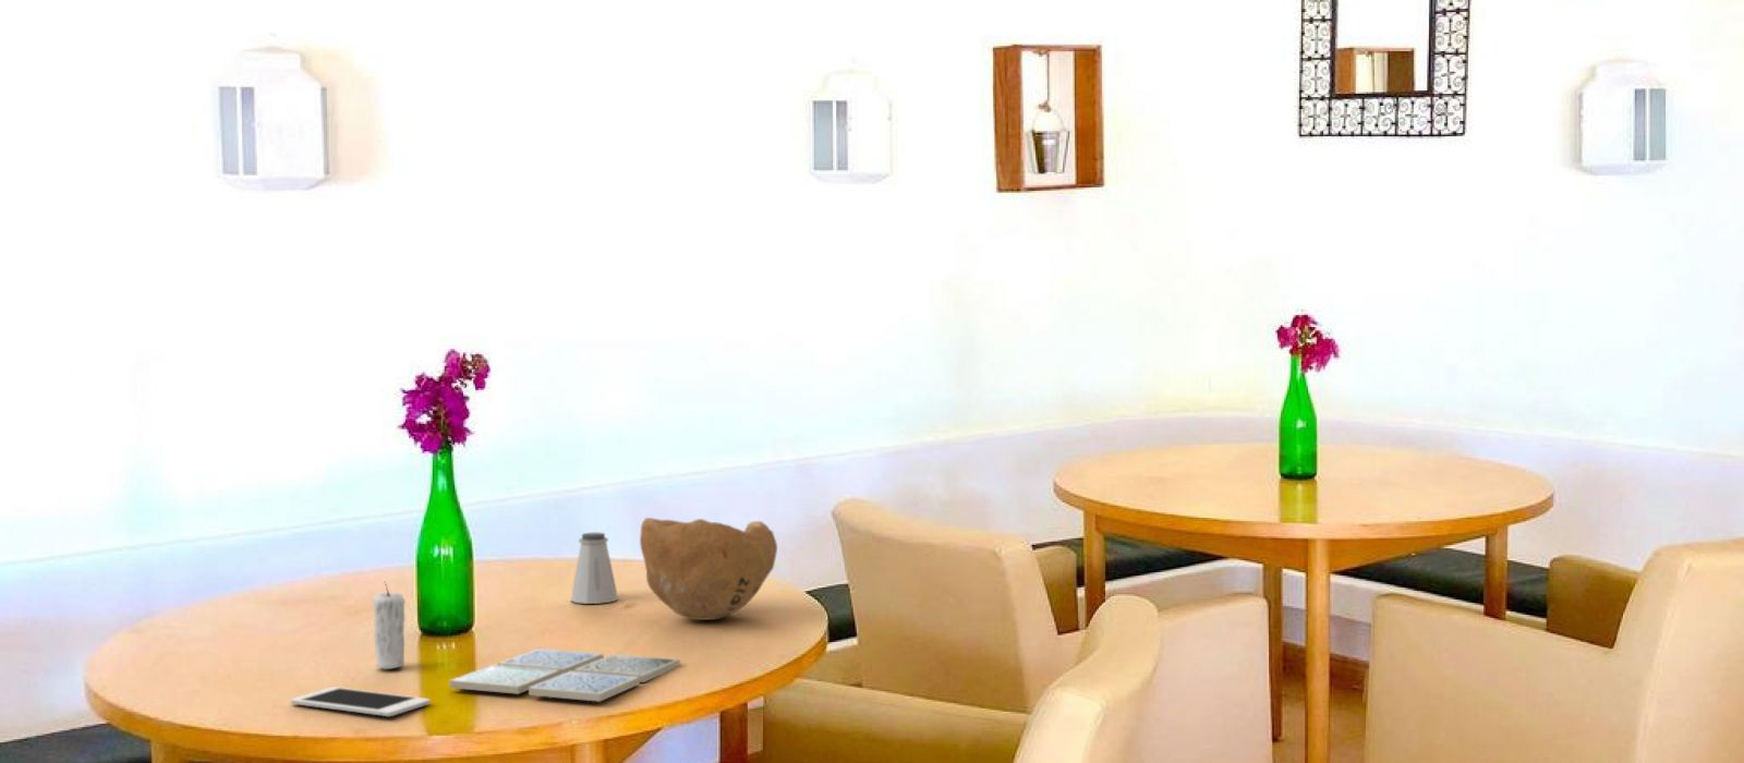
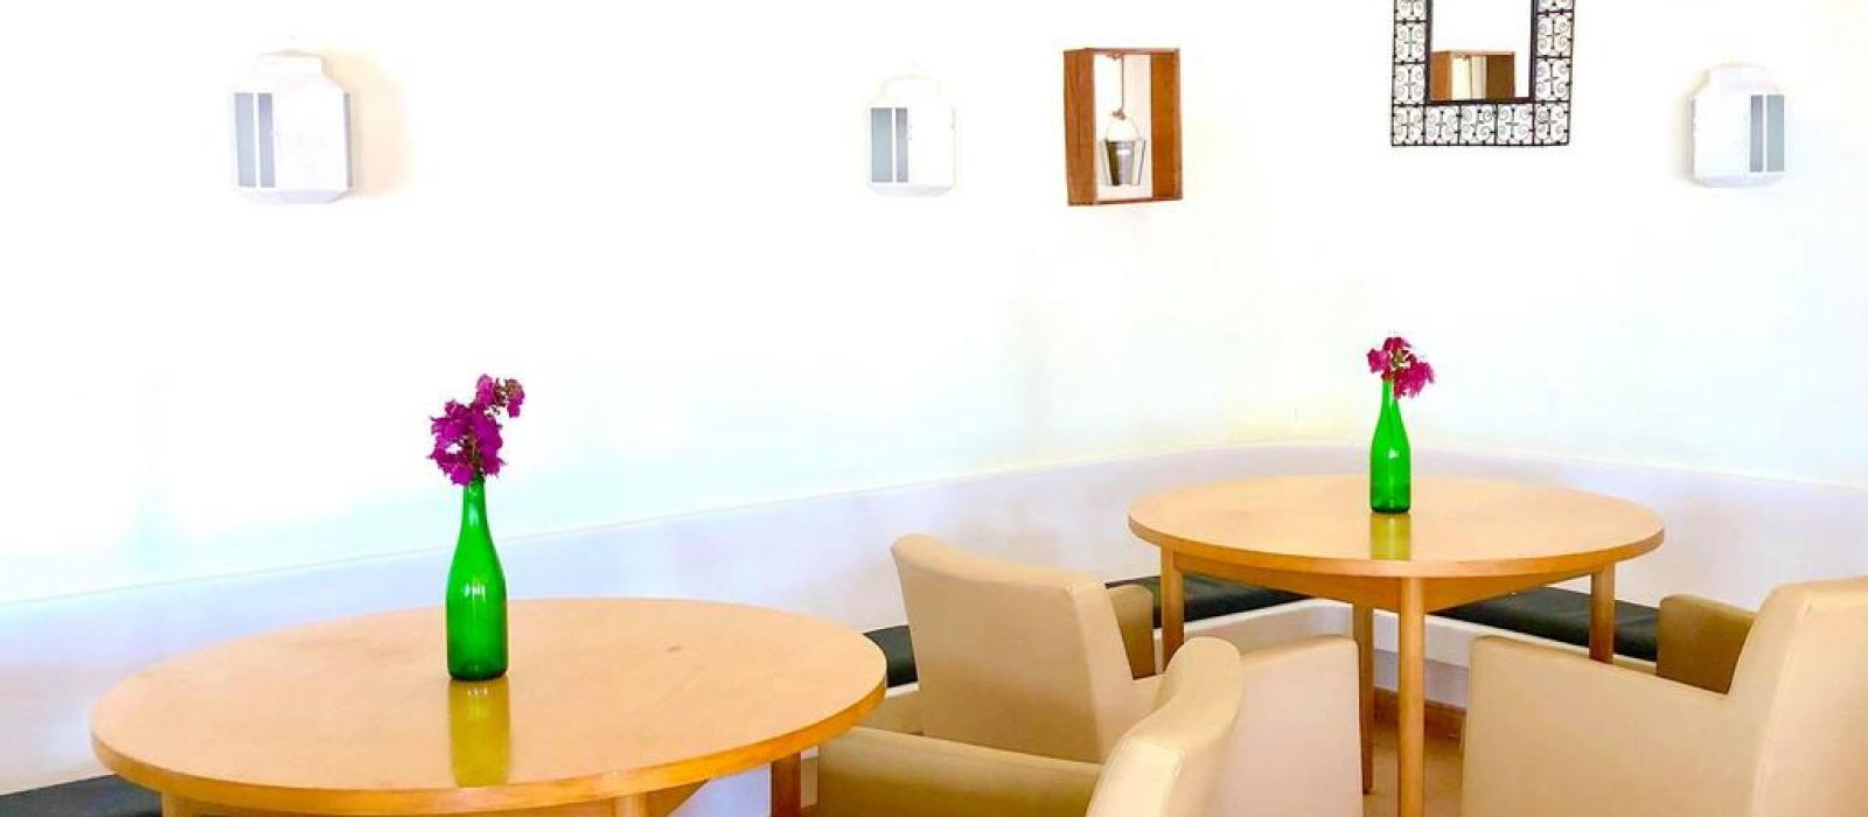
- bowl (707, 565)
- saltshaker (593, 566)
- drink coaster (567, 673)
- candle (389, 622)
- cell phone (359, 701)
